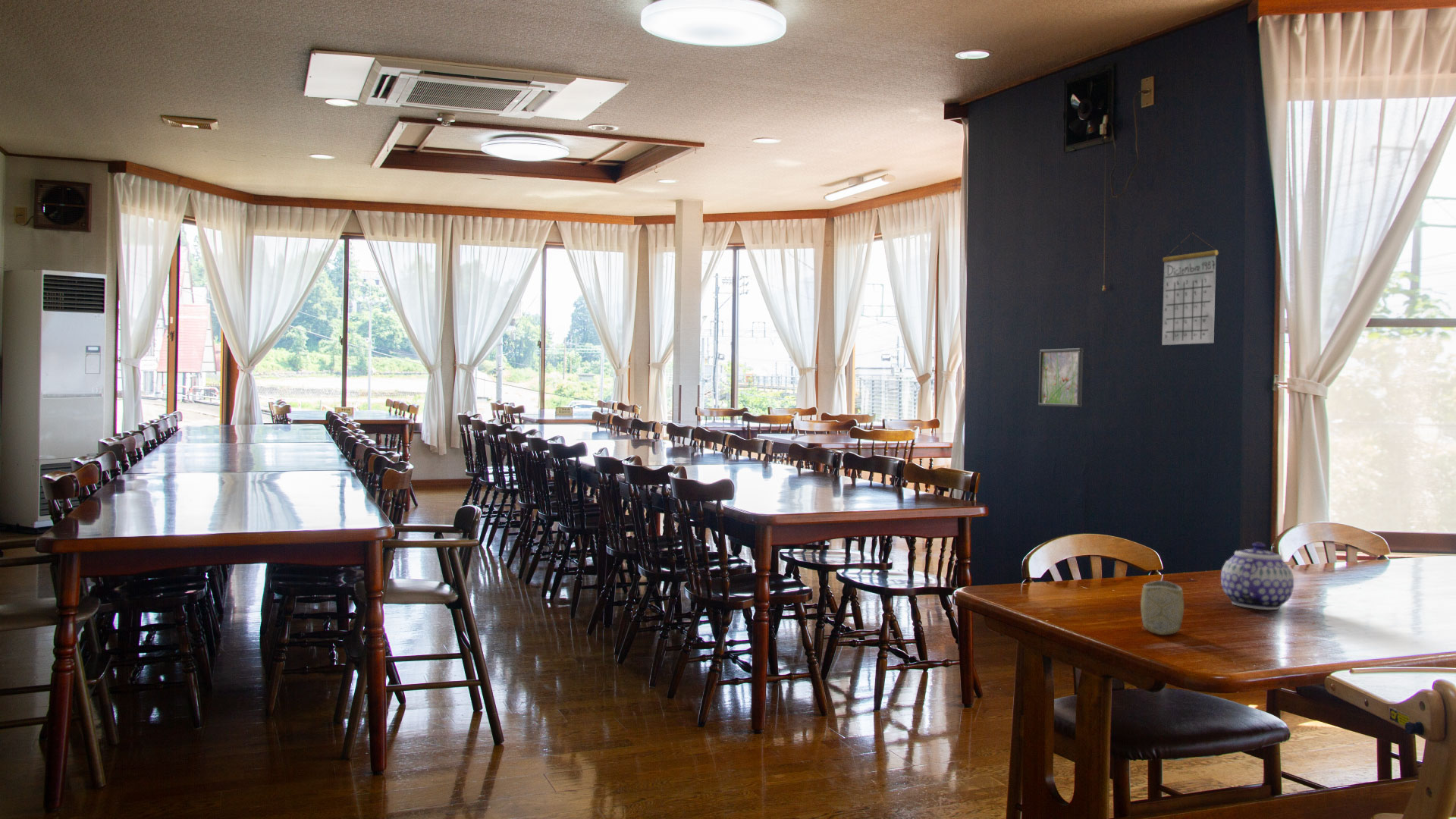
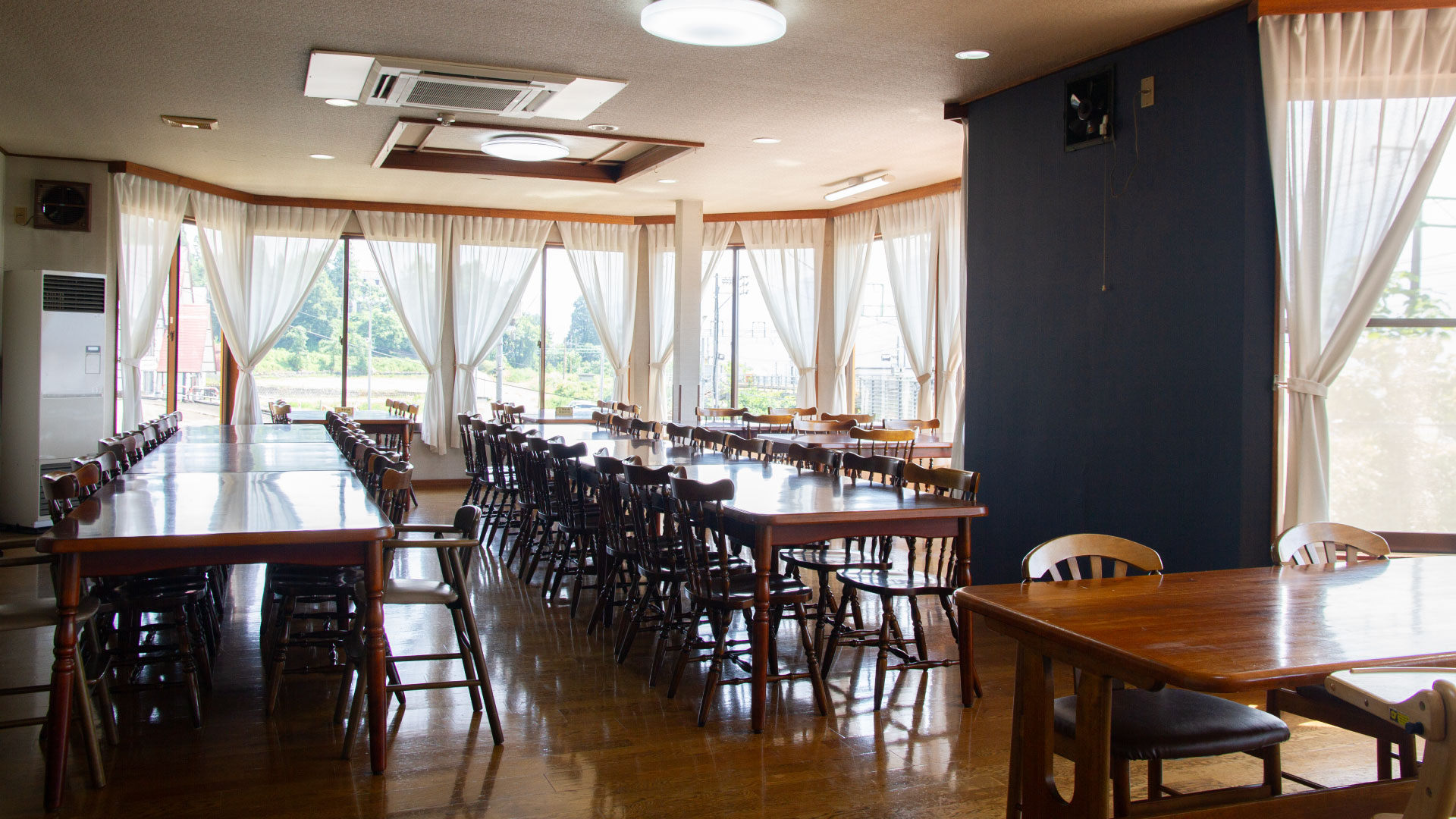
- cup (1162, 607)
- teapot (1257, 573)
- calendar (1188, 288)
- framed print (1060, 378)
